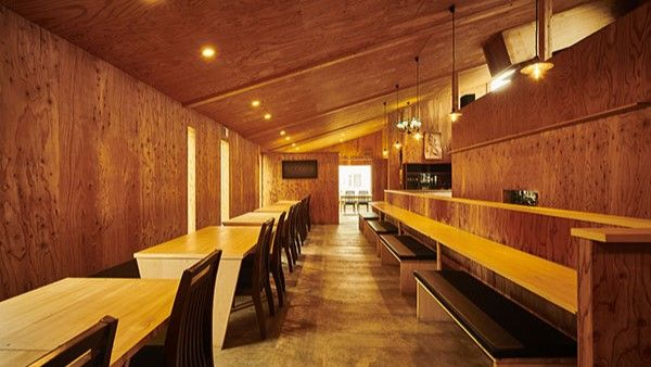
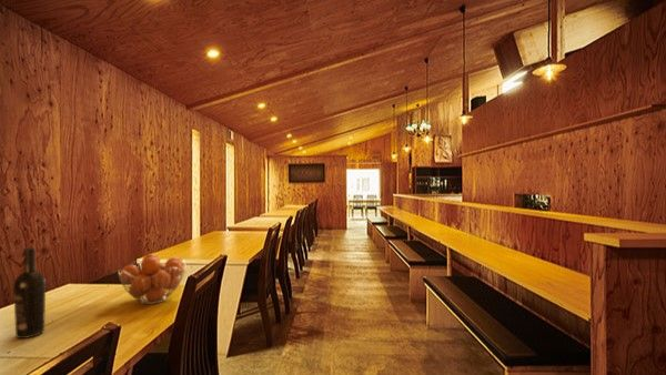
+ wine bottle (30, 291)
+ fruit basket (153, 277)
